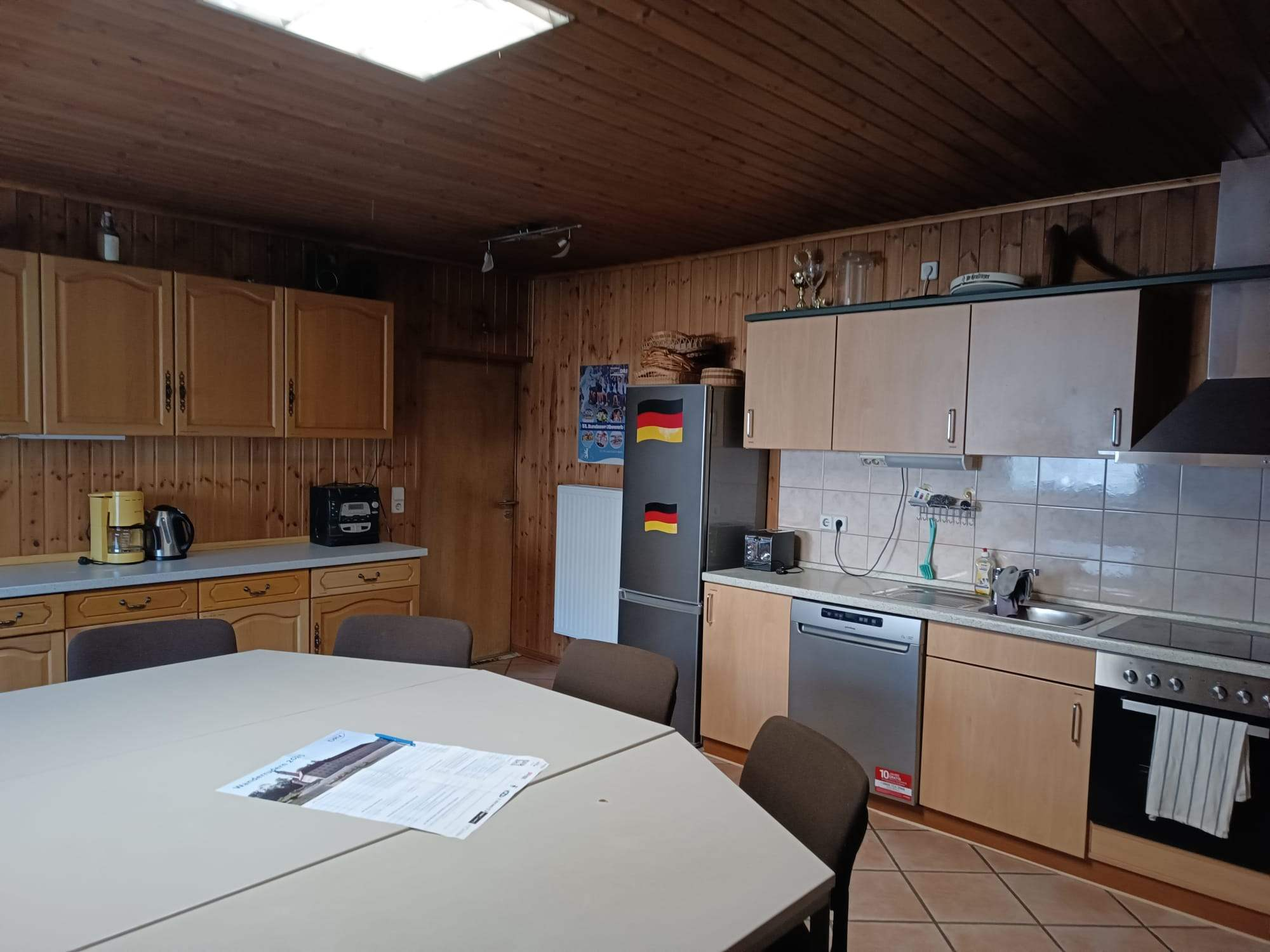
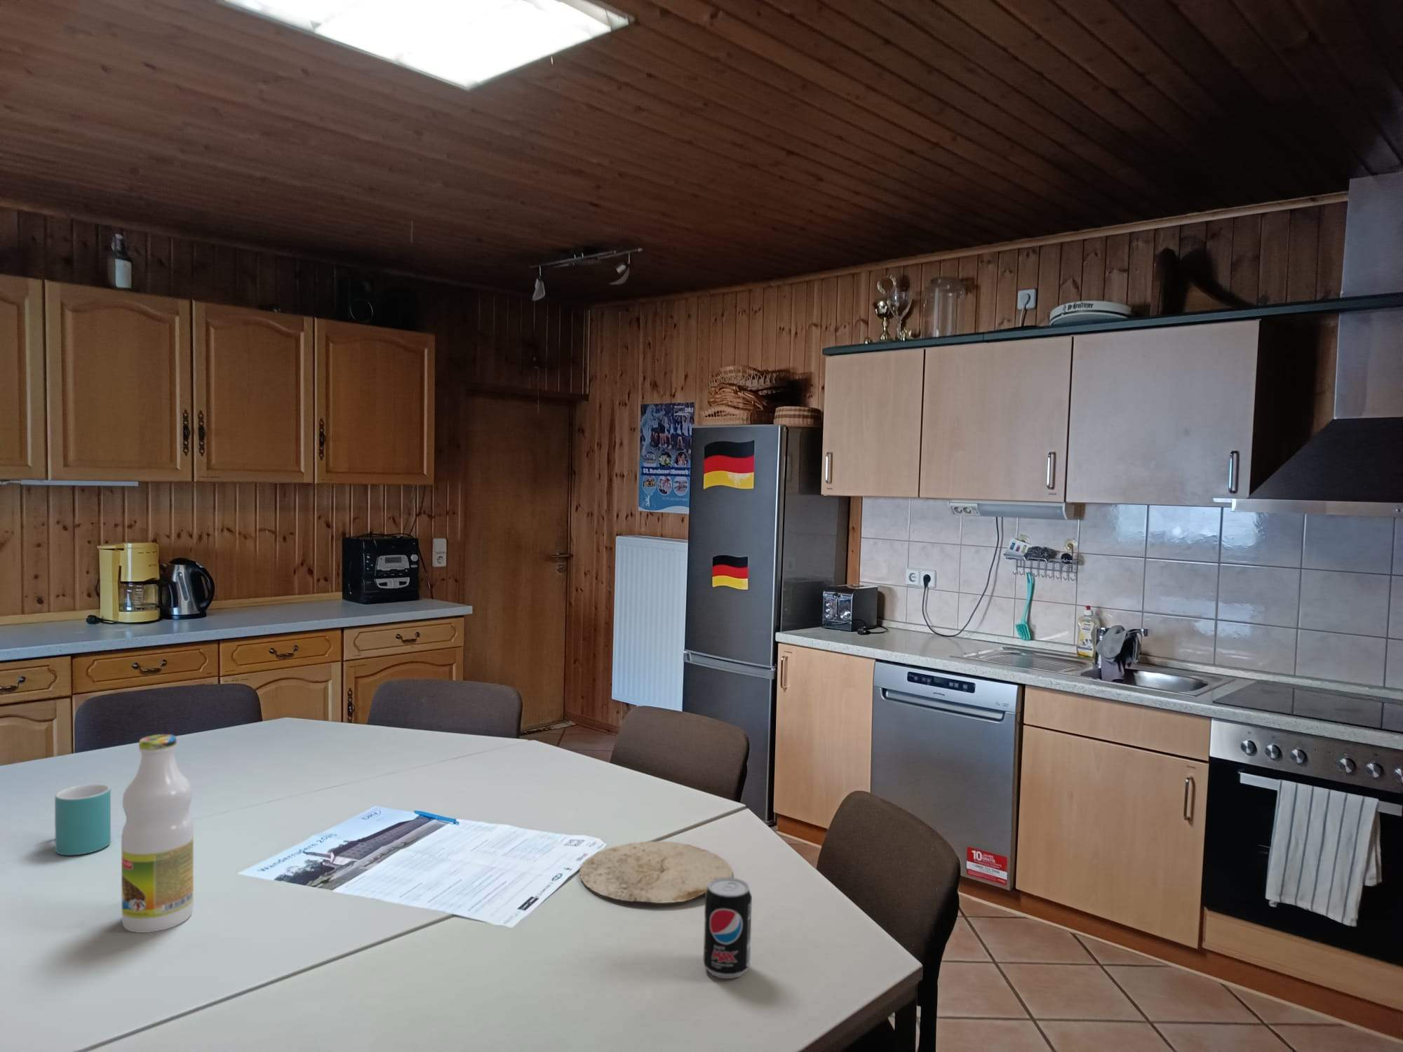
+ beverage can (727, 927)
+ bottle (158, 829)
+ mug (78, 817)
+ plate (656, 867)
